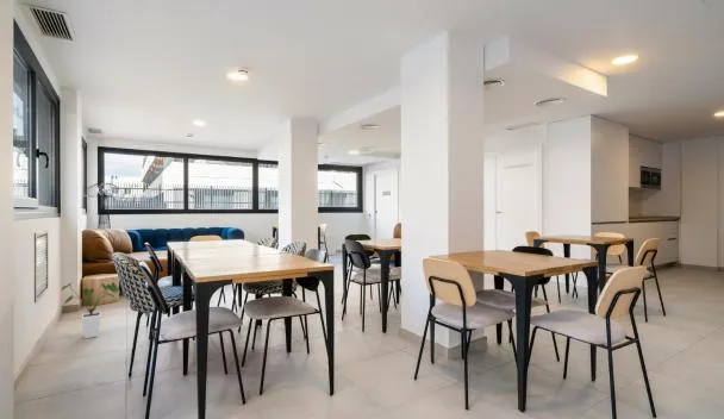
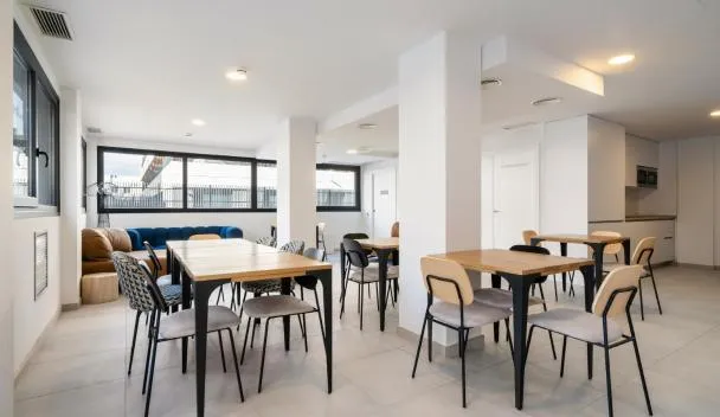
- house plant (92, 309)
